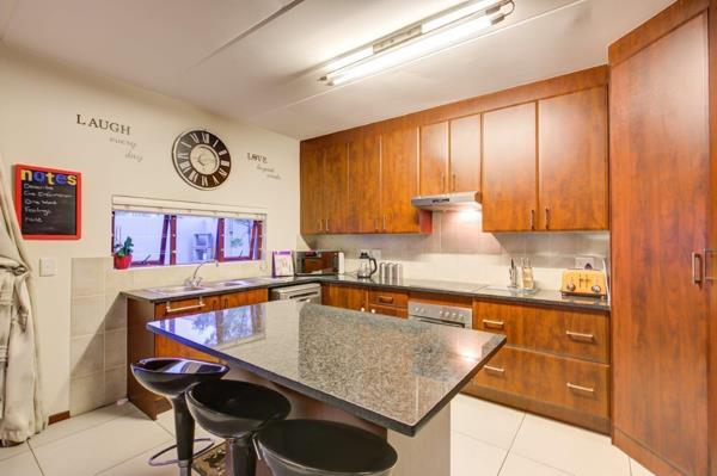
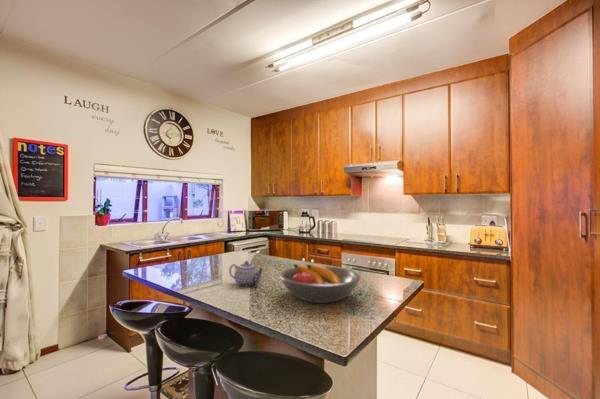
+ fruit bowl (319, 282)
+ teapot (246, 272)
